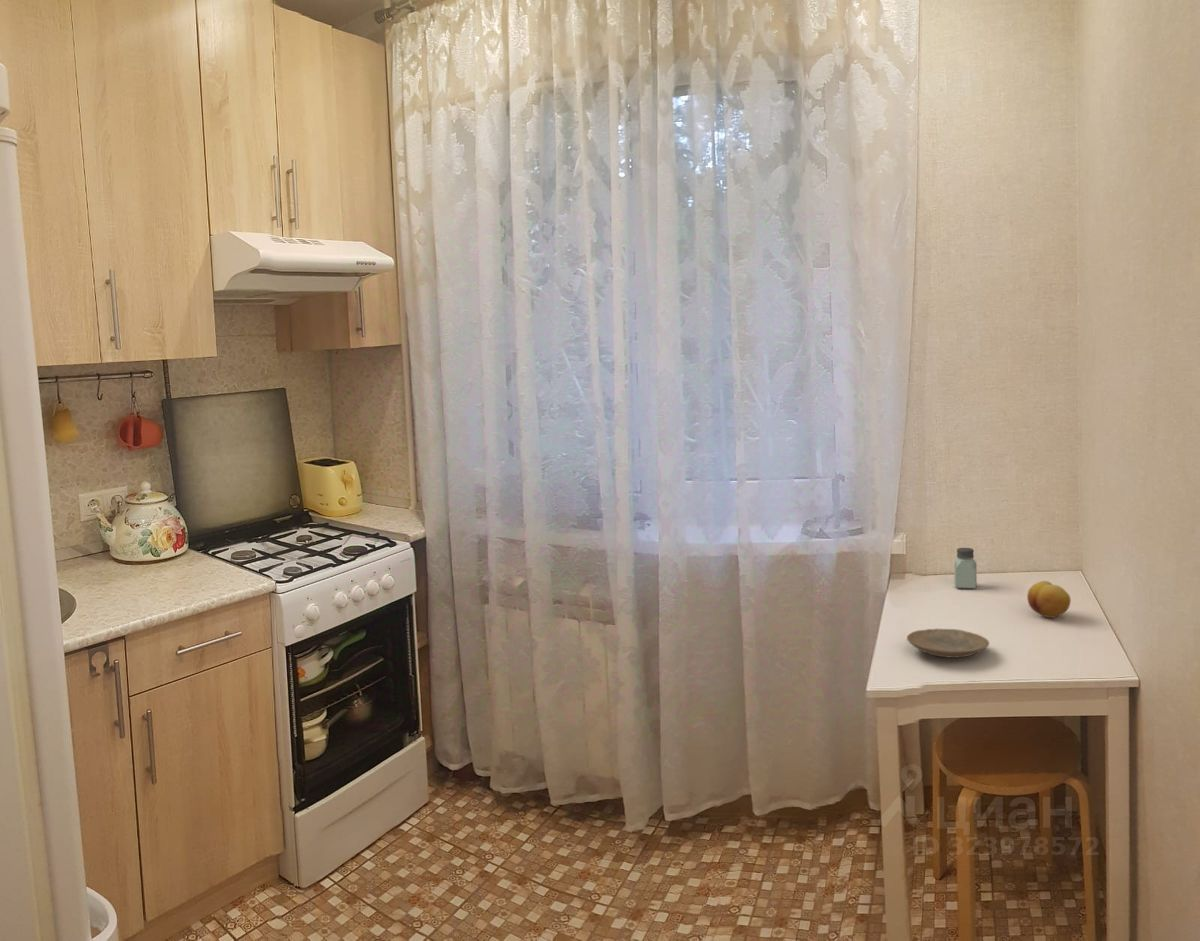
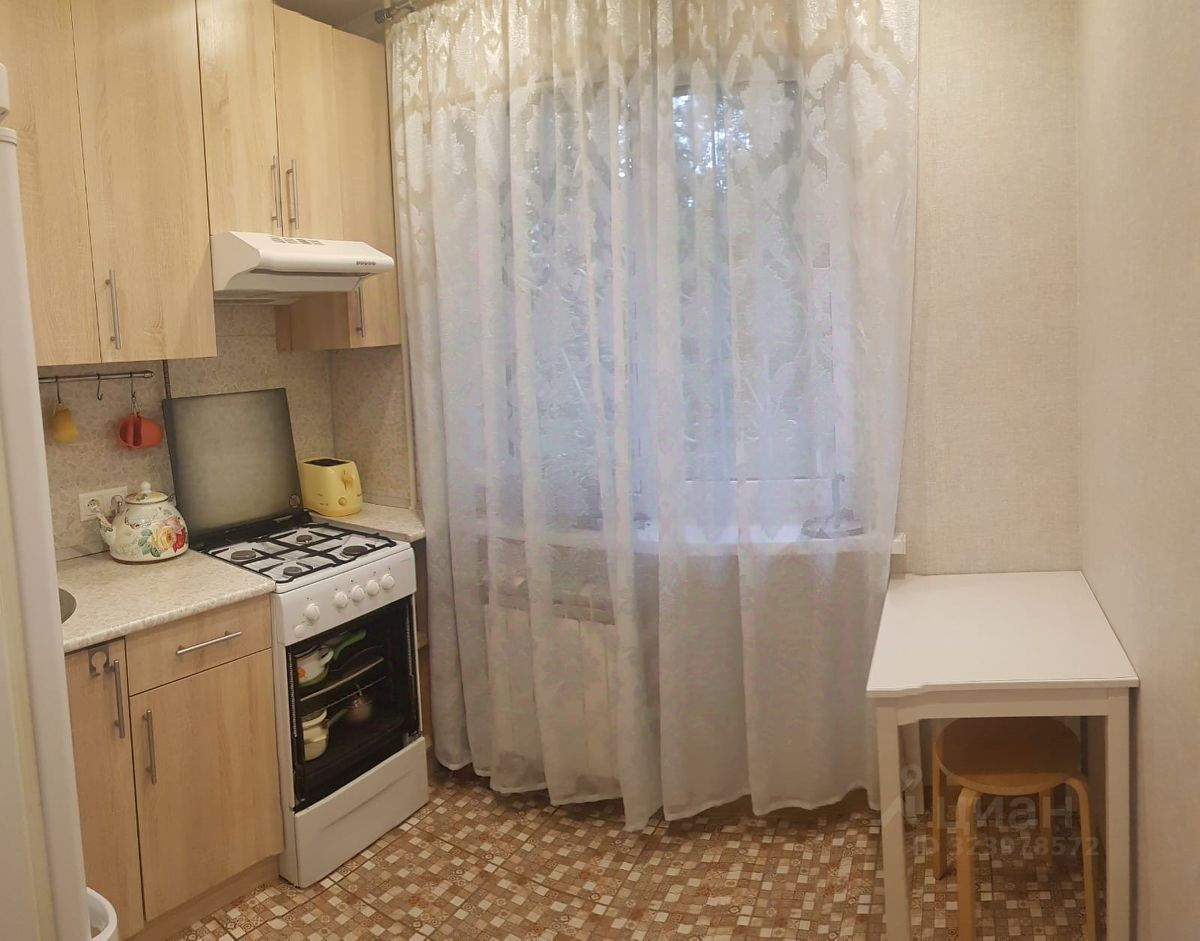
- plate (947, 645)
- saltshaker (965, 567)
- fruit (1048, 599)
